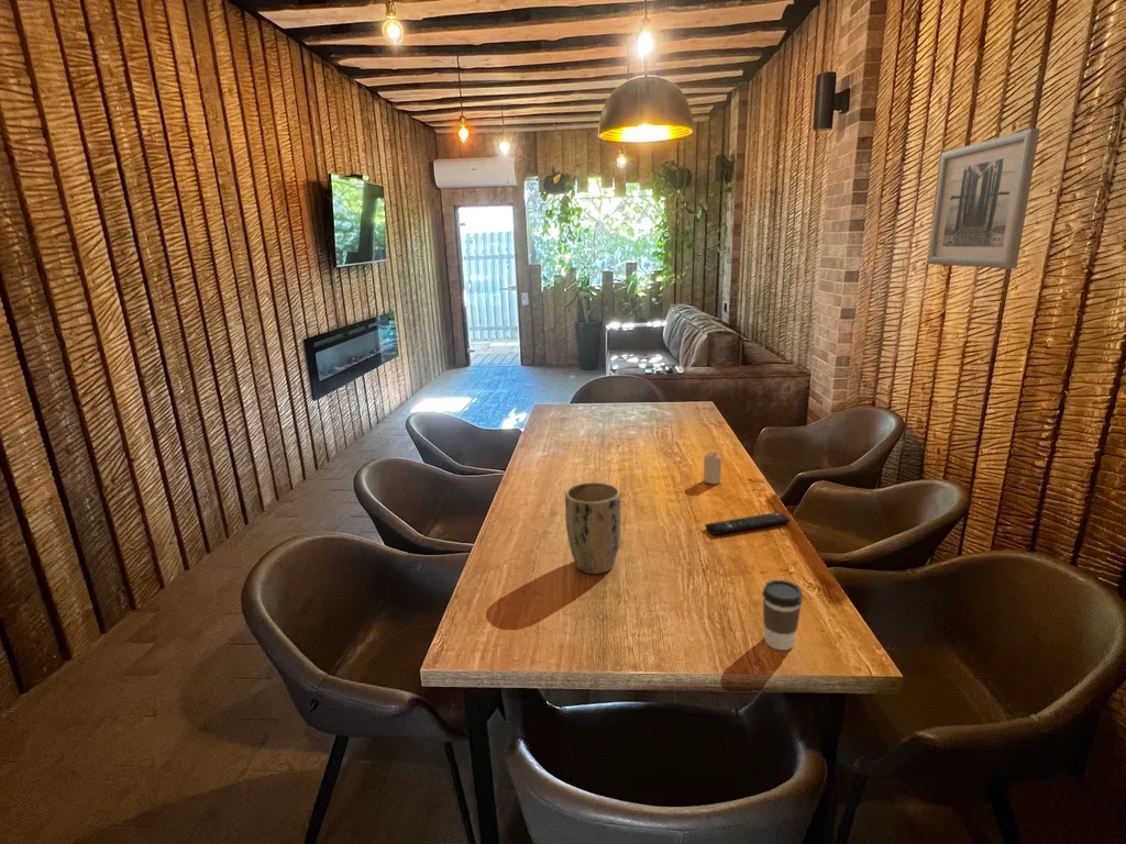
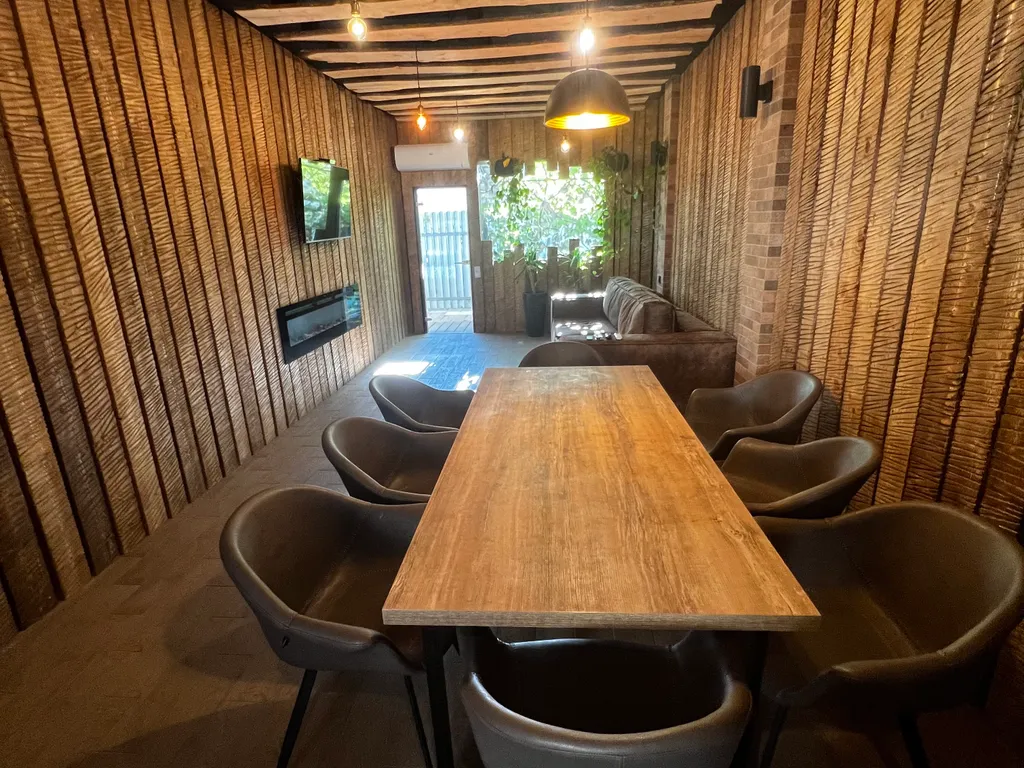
- remote control (748, 523)
- coffee cup (781, 615)
- candle (711, 467)
- plant pot (593, 529)
- wall art (975, 206)
